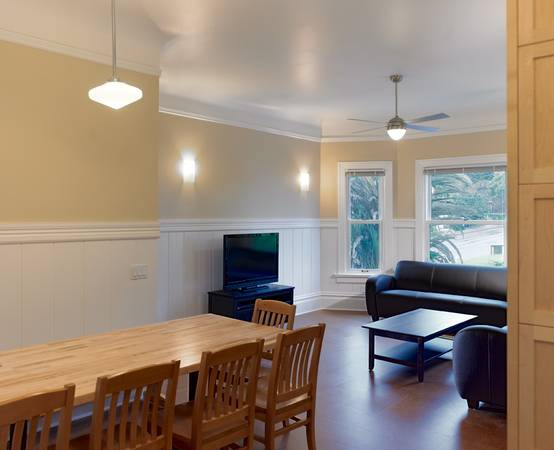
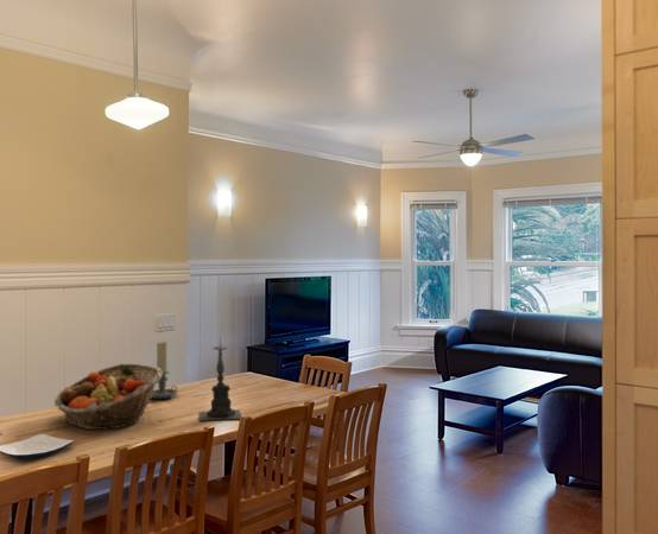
+ fruit basket (109, 394)
+ candle holder (164, 368)
+ plate (34, 447)
+ candle holder (220, 375)
